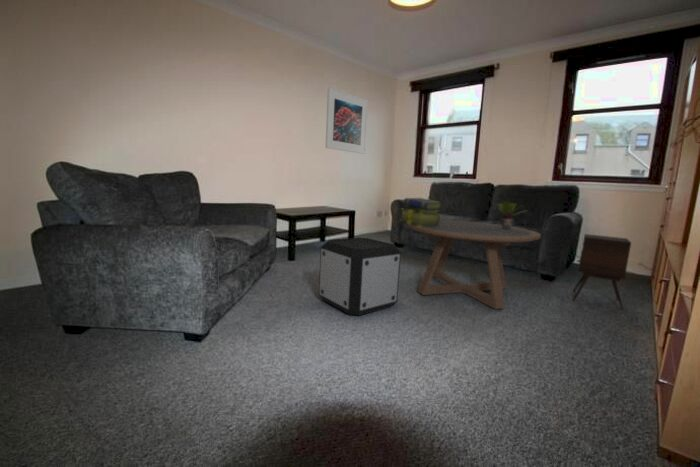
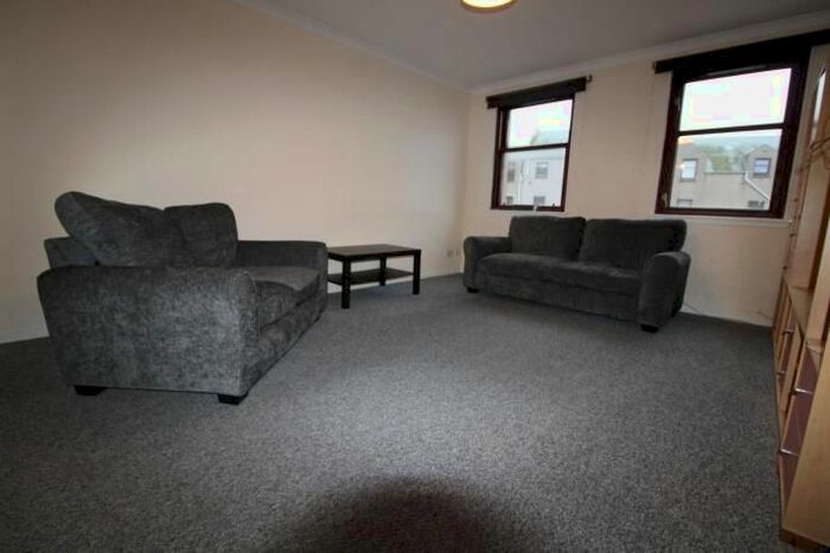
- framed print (347, 123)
- potted plant (508, 215)
- coffee table (469, 240)
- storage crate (359, 273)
- stack of books (421, 211)
- side table (600, 269)
